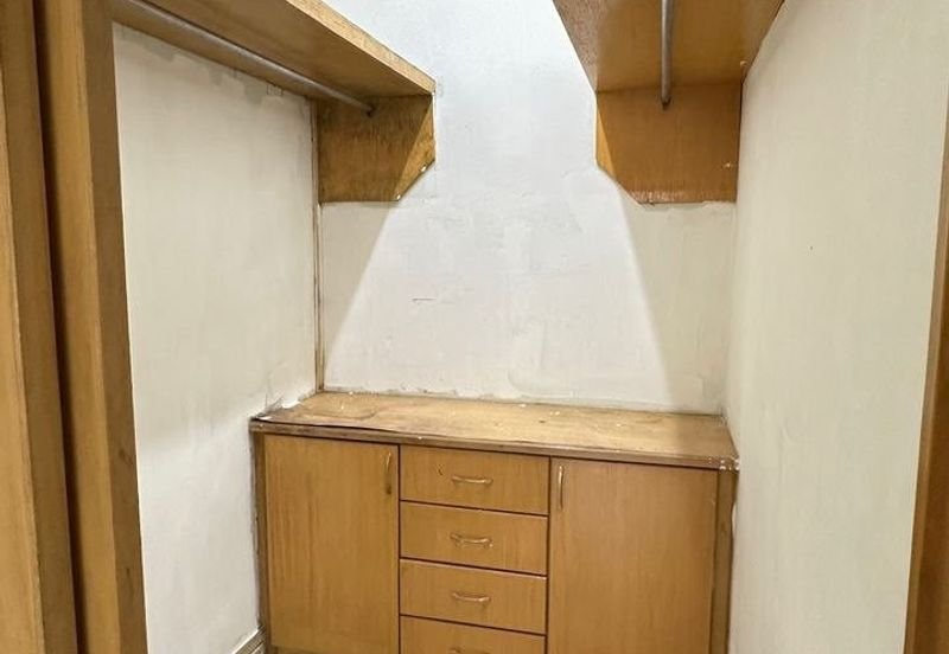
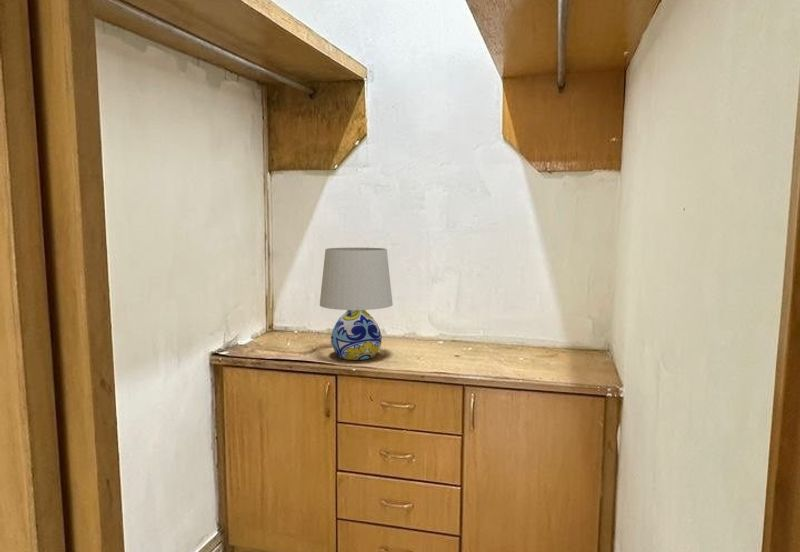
+ table lamp (356, 302)
